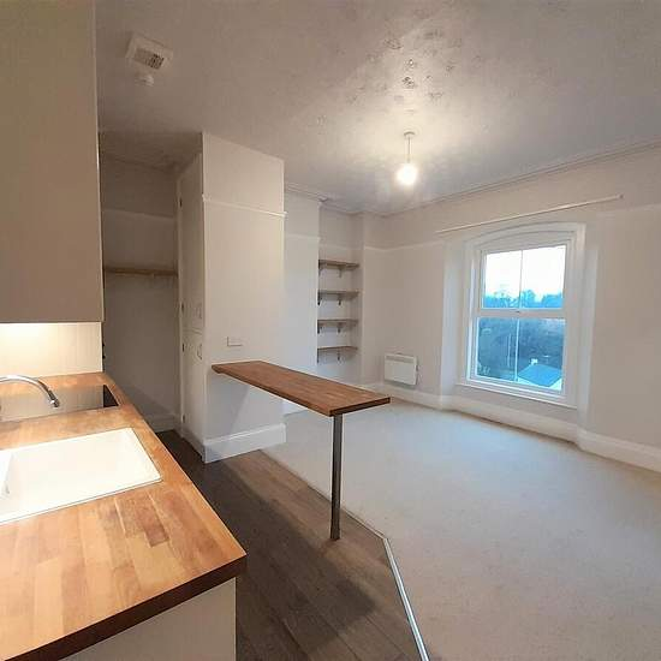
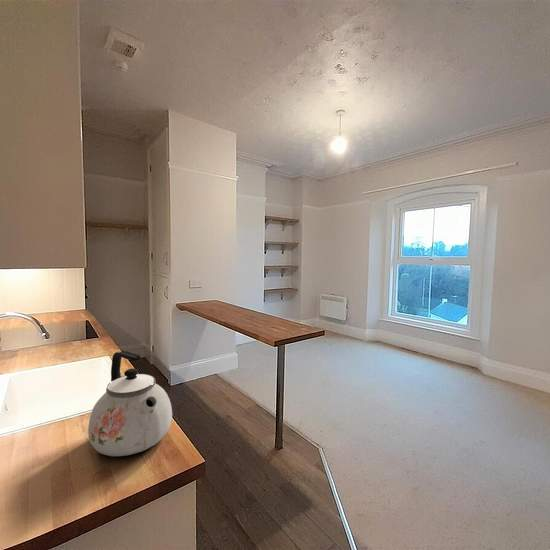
+ kettle (132, 396)
